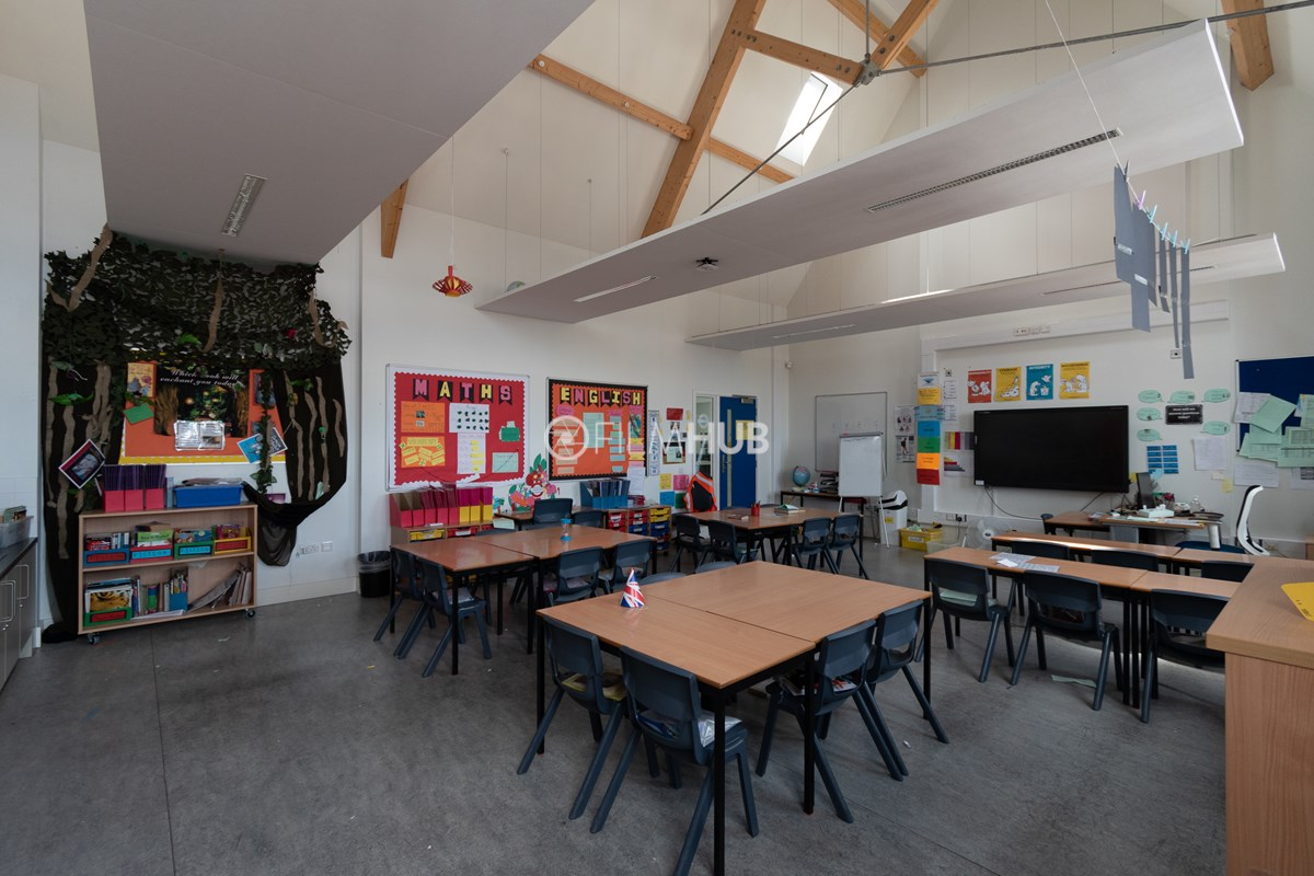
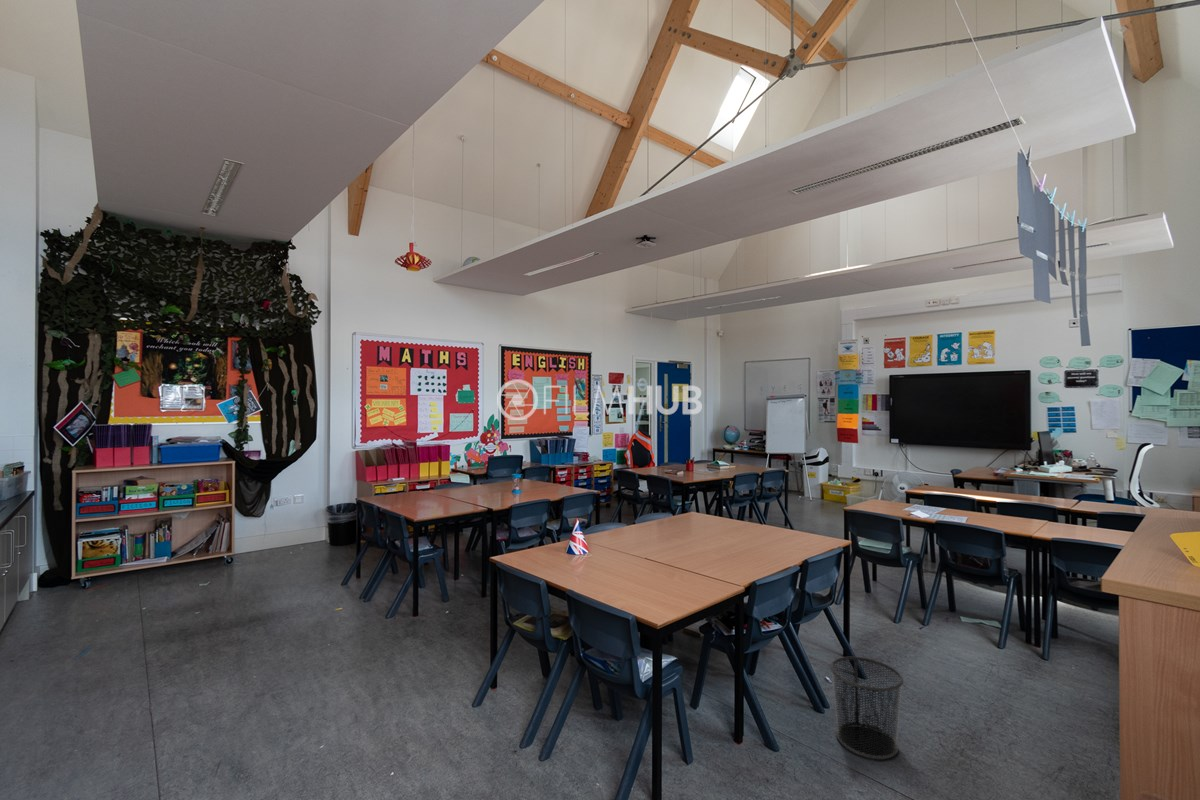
+ waste bin (865, 706)
